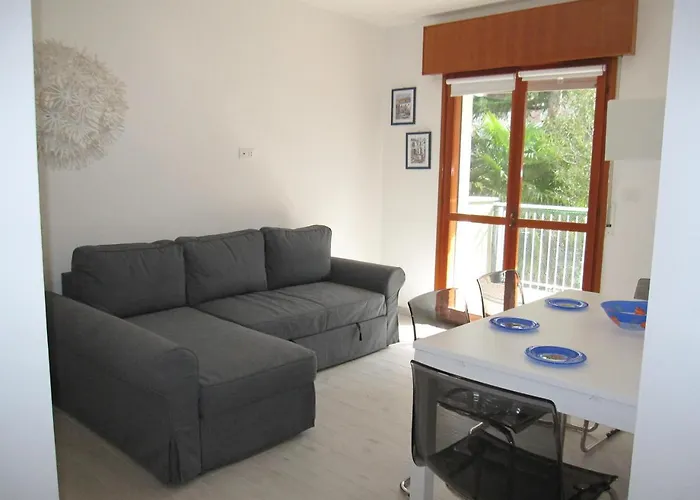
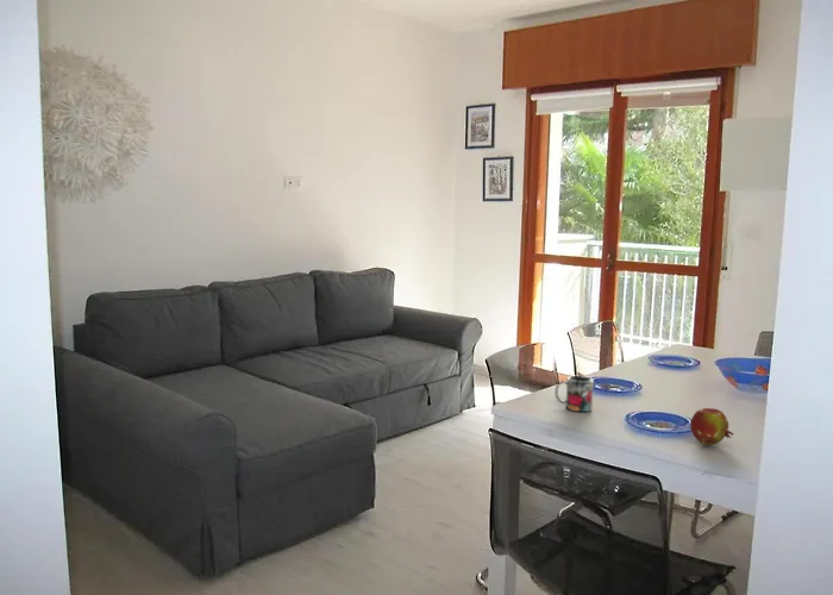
+ fruit (712, 427)
+ mug (574, 393)
